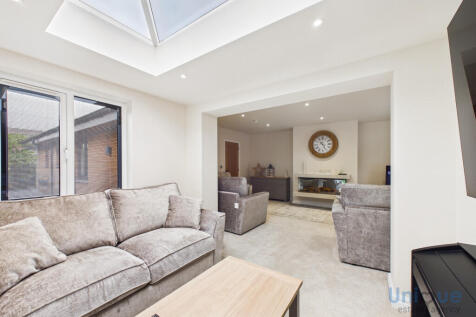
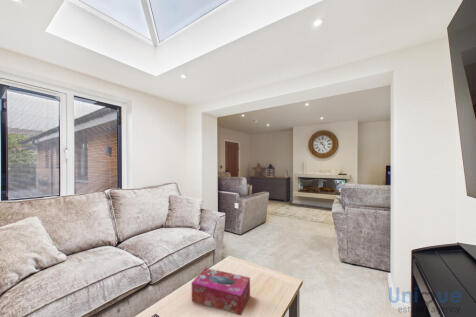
+ tissue box (221, 288)
